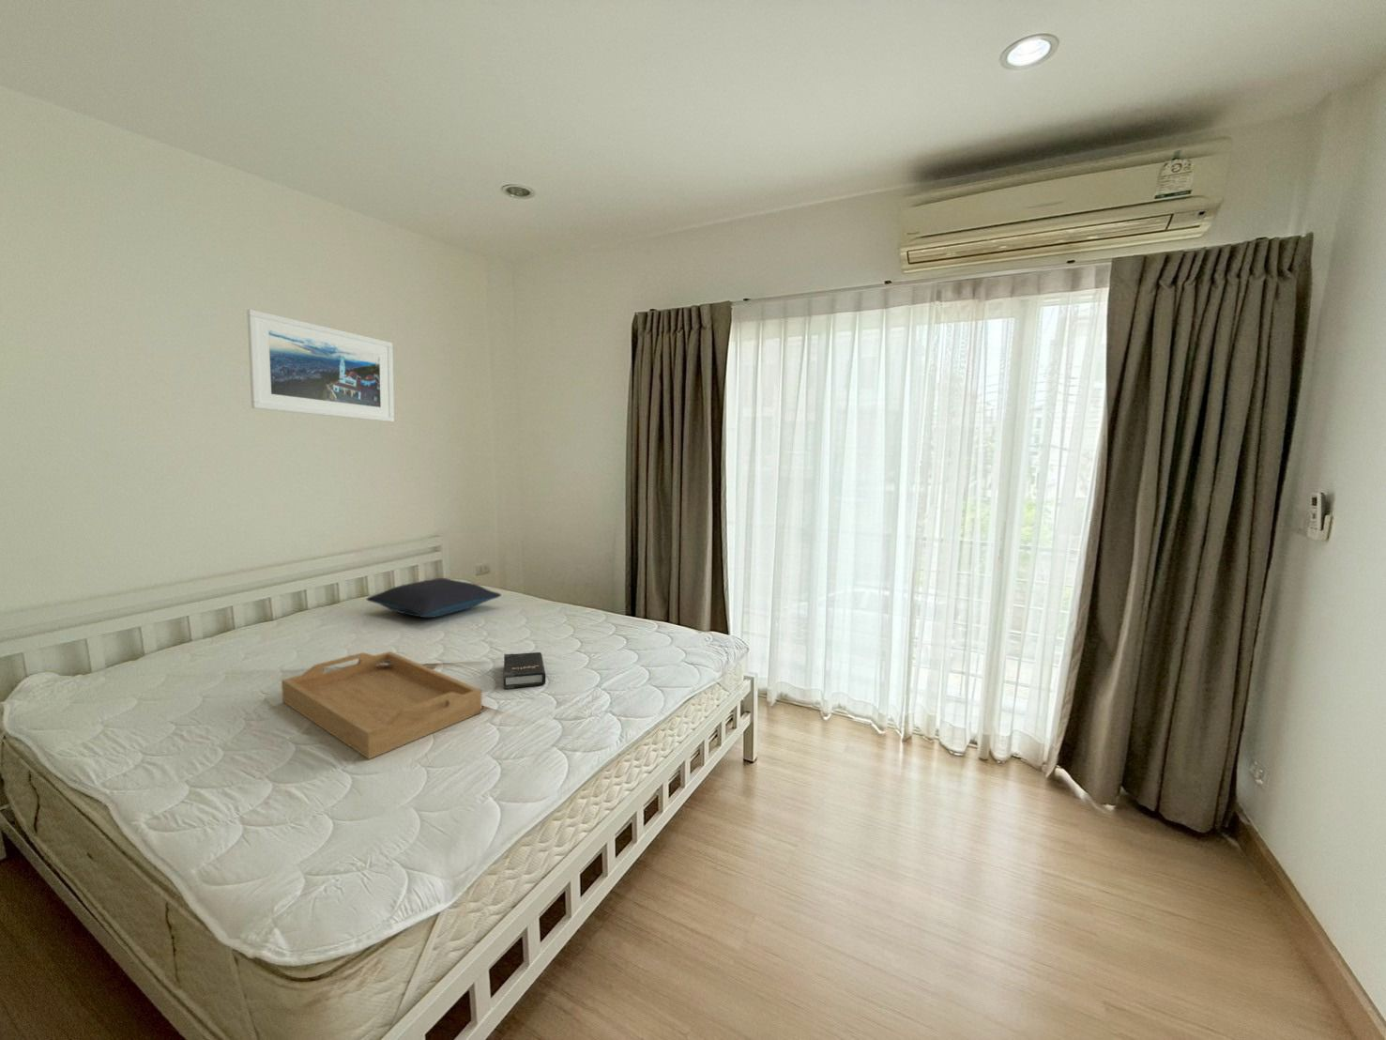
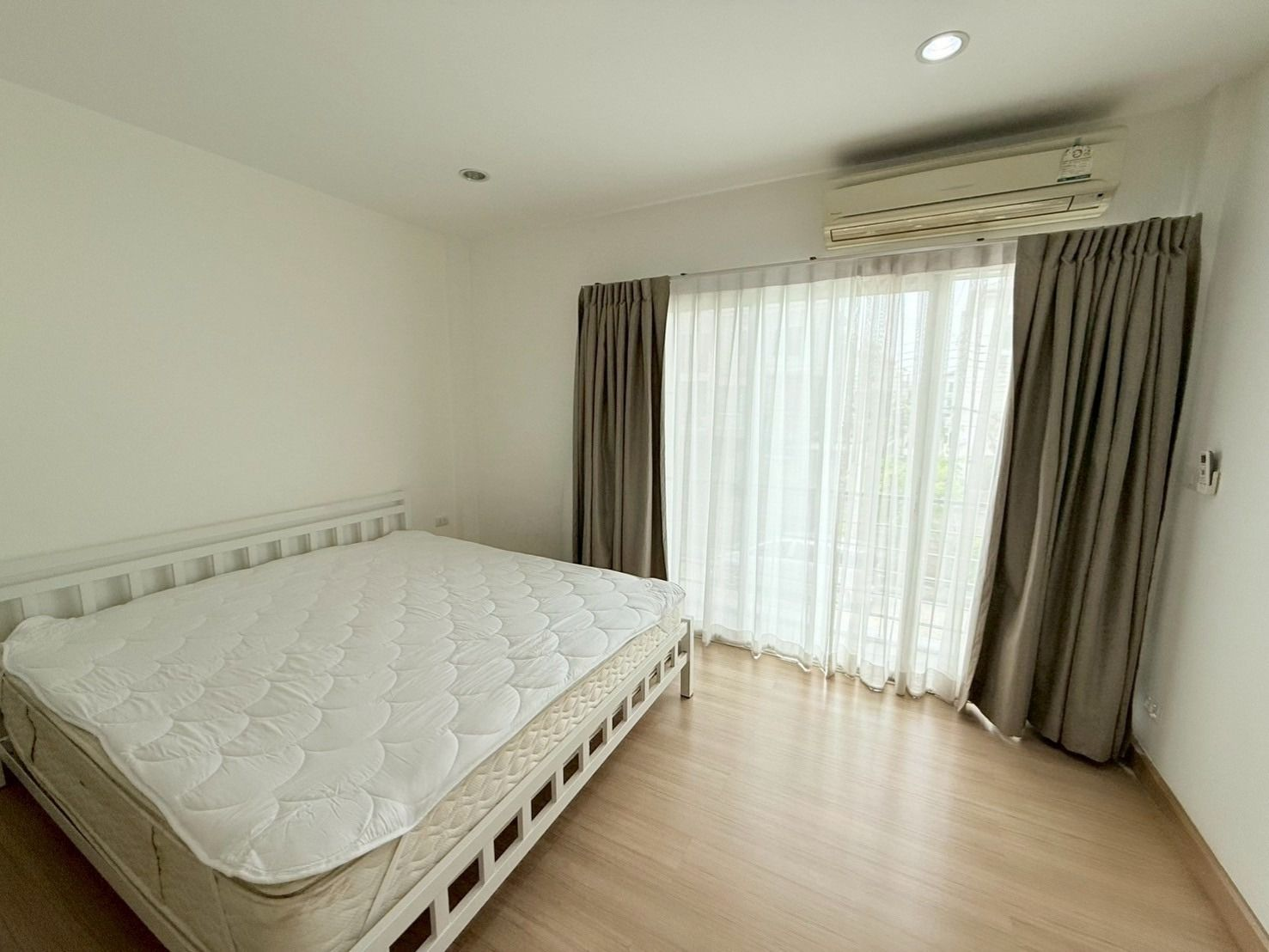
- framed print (329, 371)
- serving tray (381, 692)
- hardback book (523, 669)
- pillow (435, 596)
